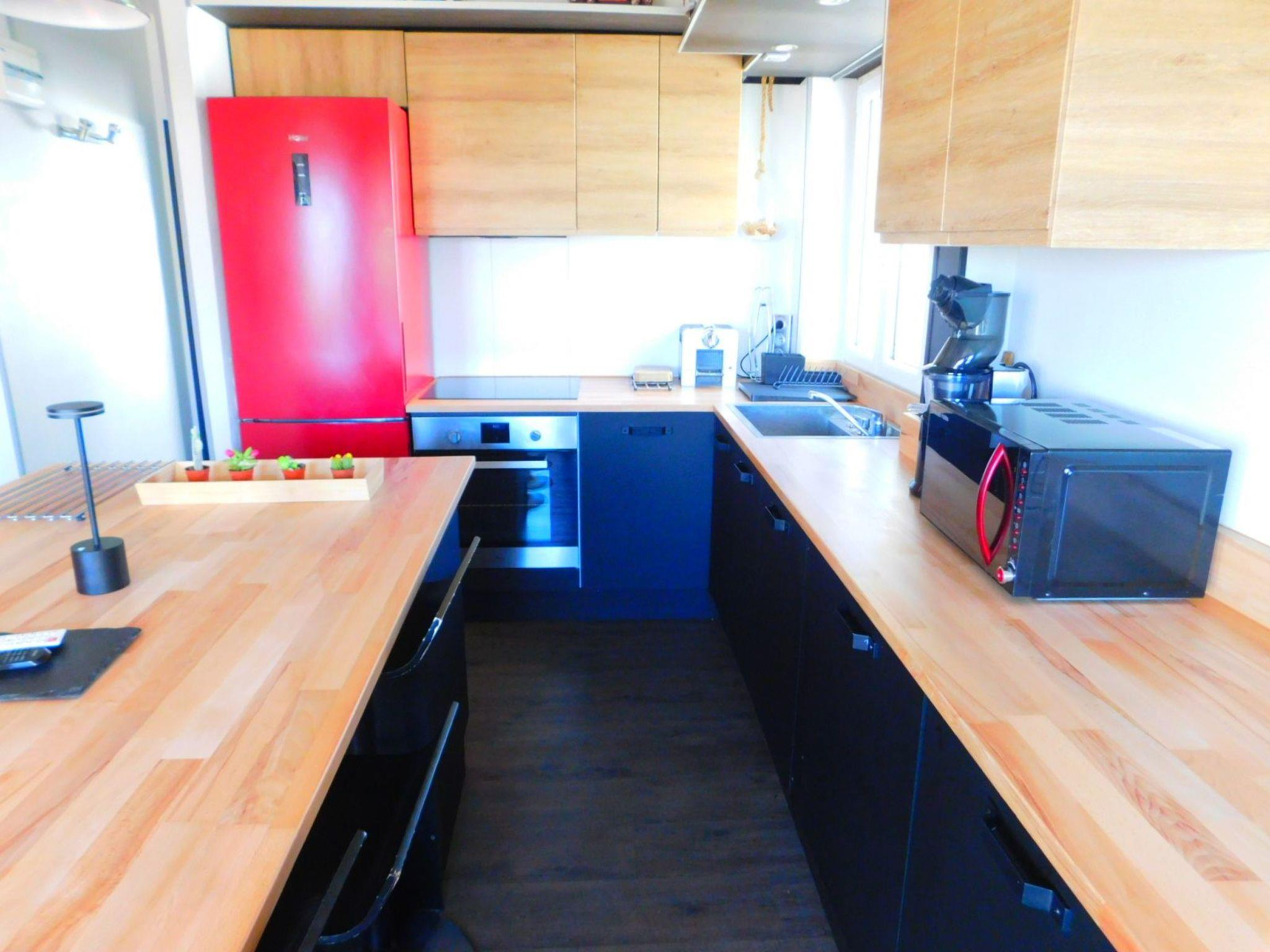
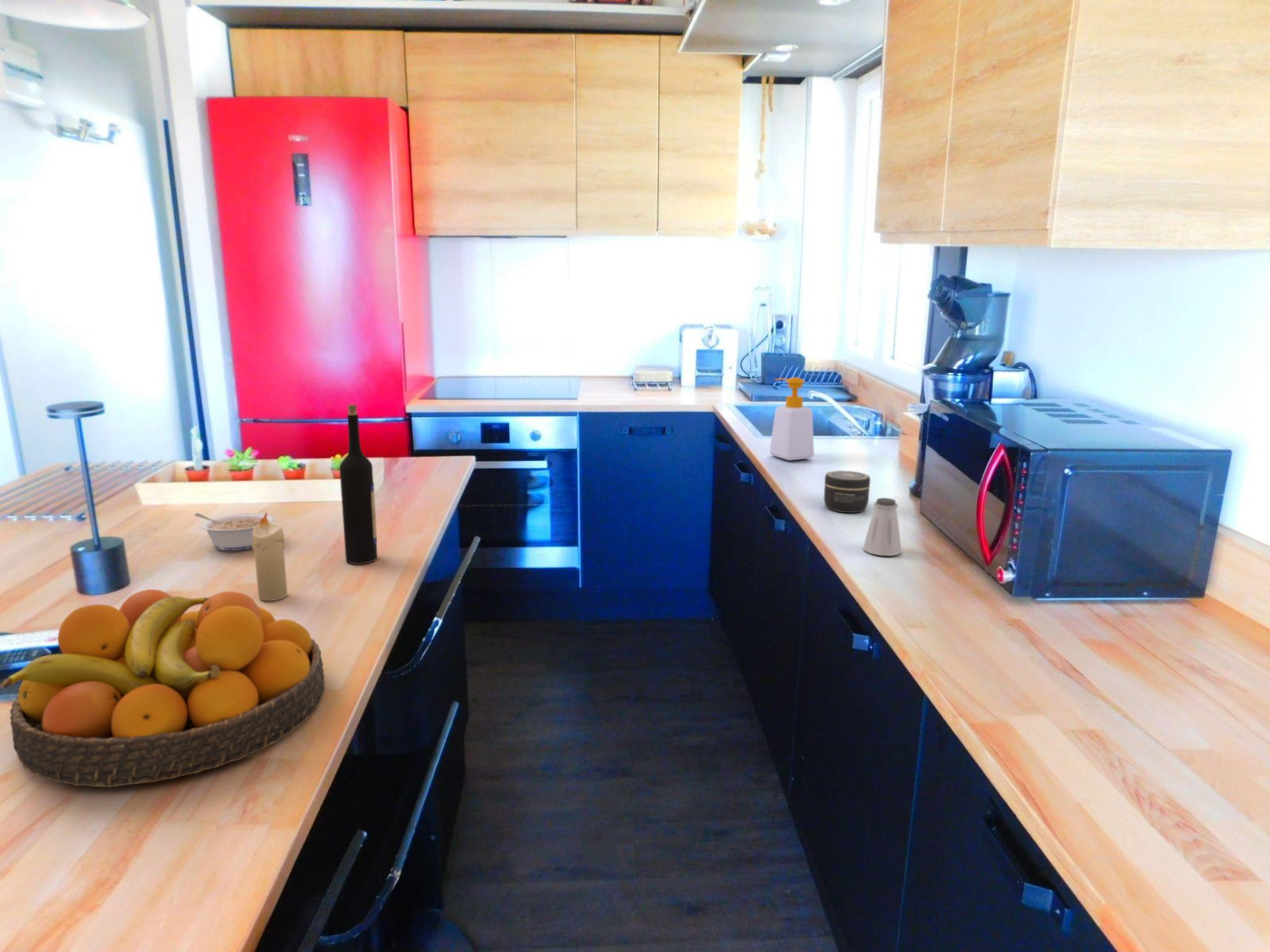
+ candle (270, 554)
+ soap bottle (788, 416)
+ fruit bowl (175, 656)
+ wine bottle (357, 483)
+ saltshaker (884, 525)
+ jar (846, 491)
+ legume (236, 531)
